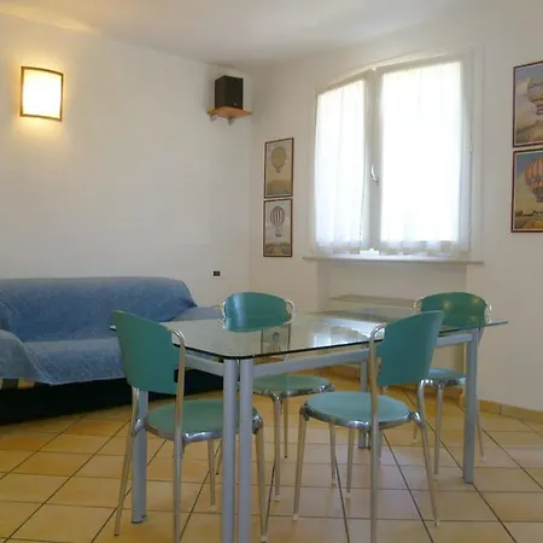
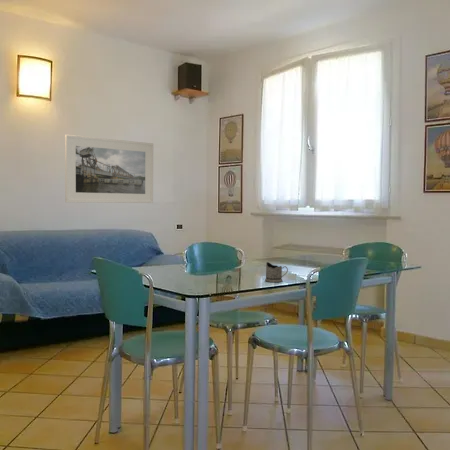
+ tea glass holder (276, 271)
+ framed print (111, 171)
